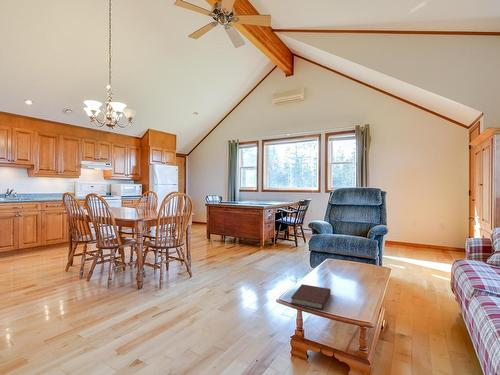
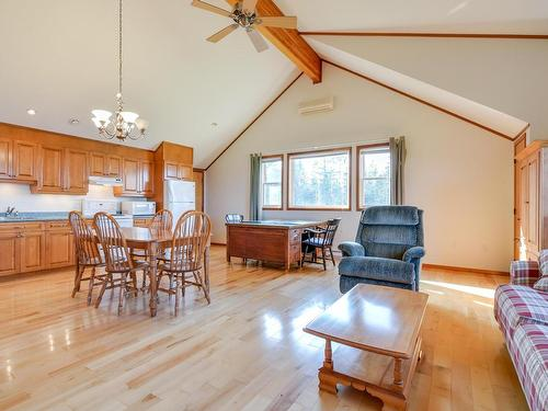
- notebook (311, 295)
